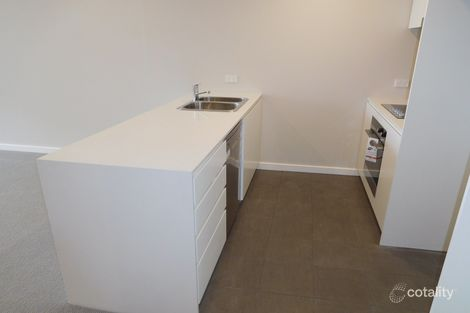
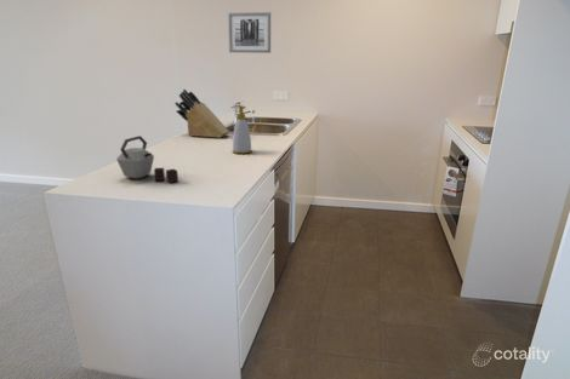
+ kettle (148, 159)
+ knife block (201, 113)
+ wall art (249, 33)
+ soap bottle (241, 128)
